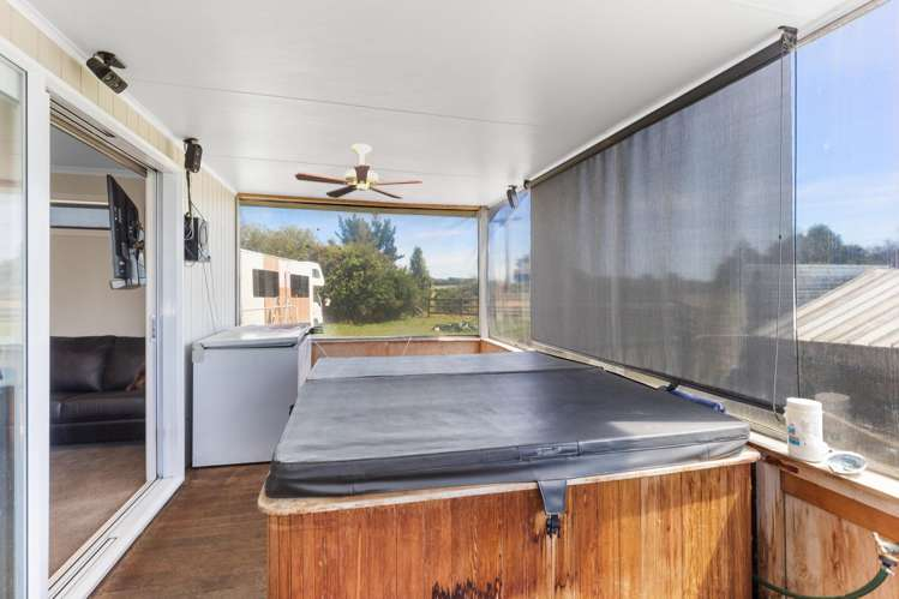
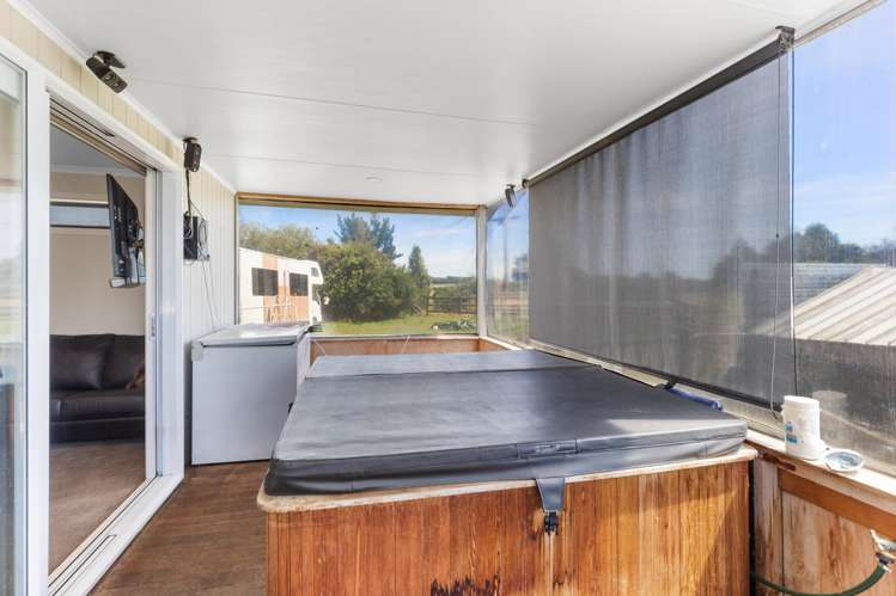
- ceiling fan (360, 166)
